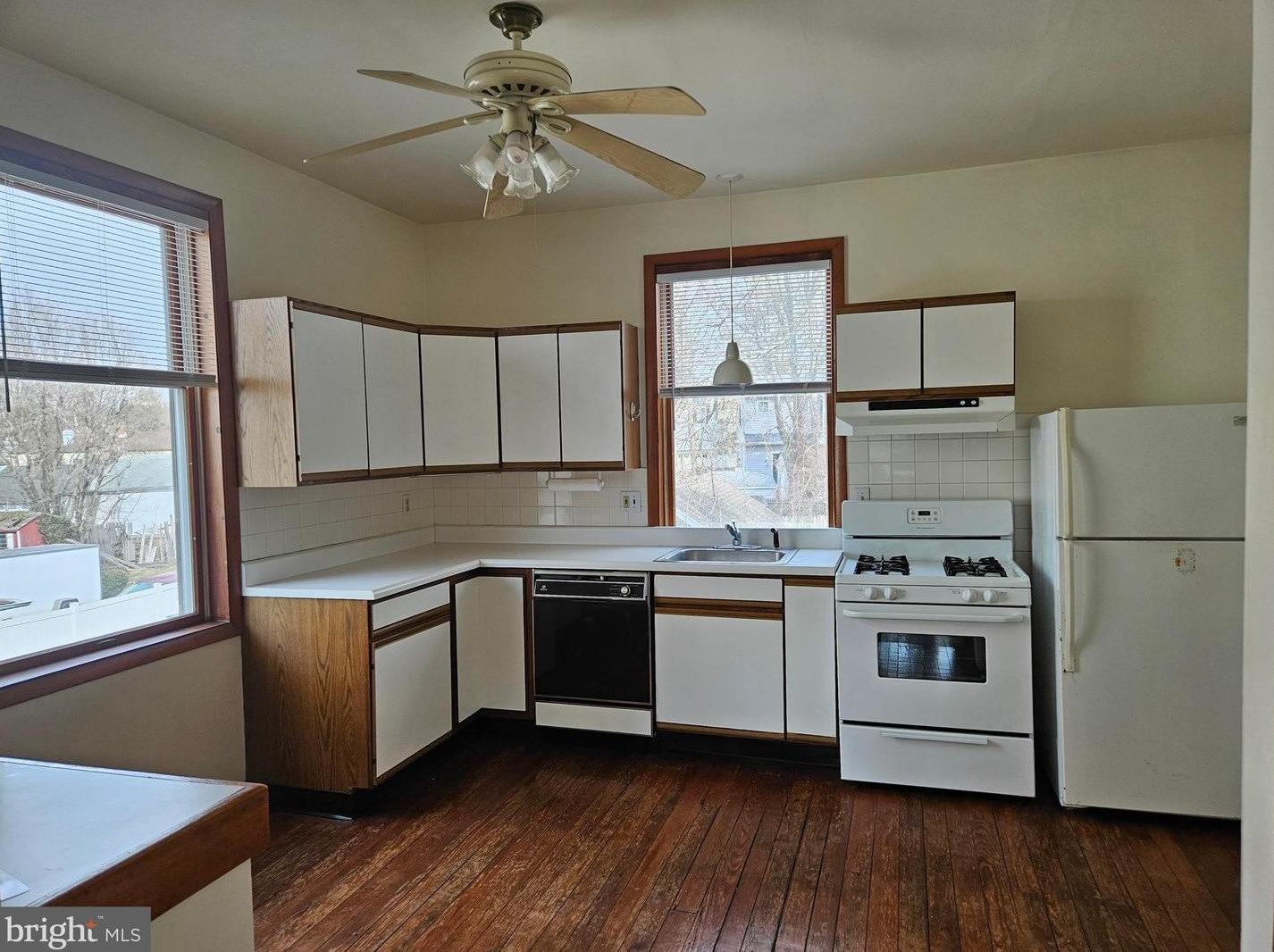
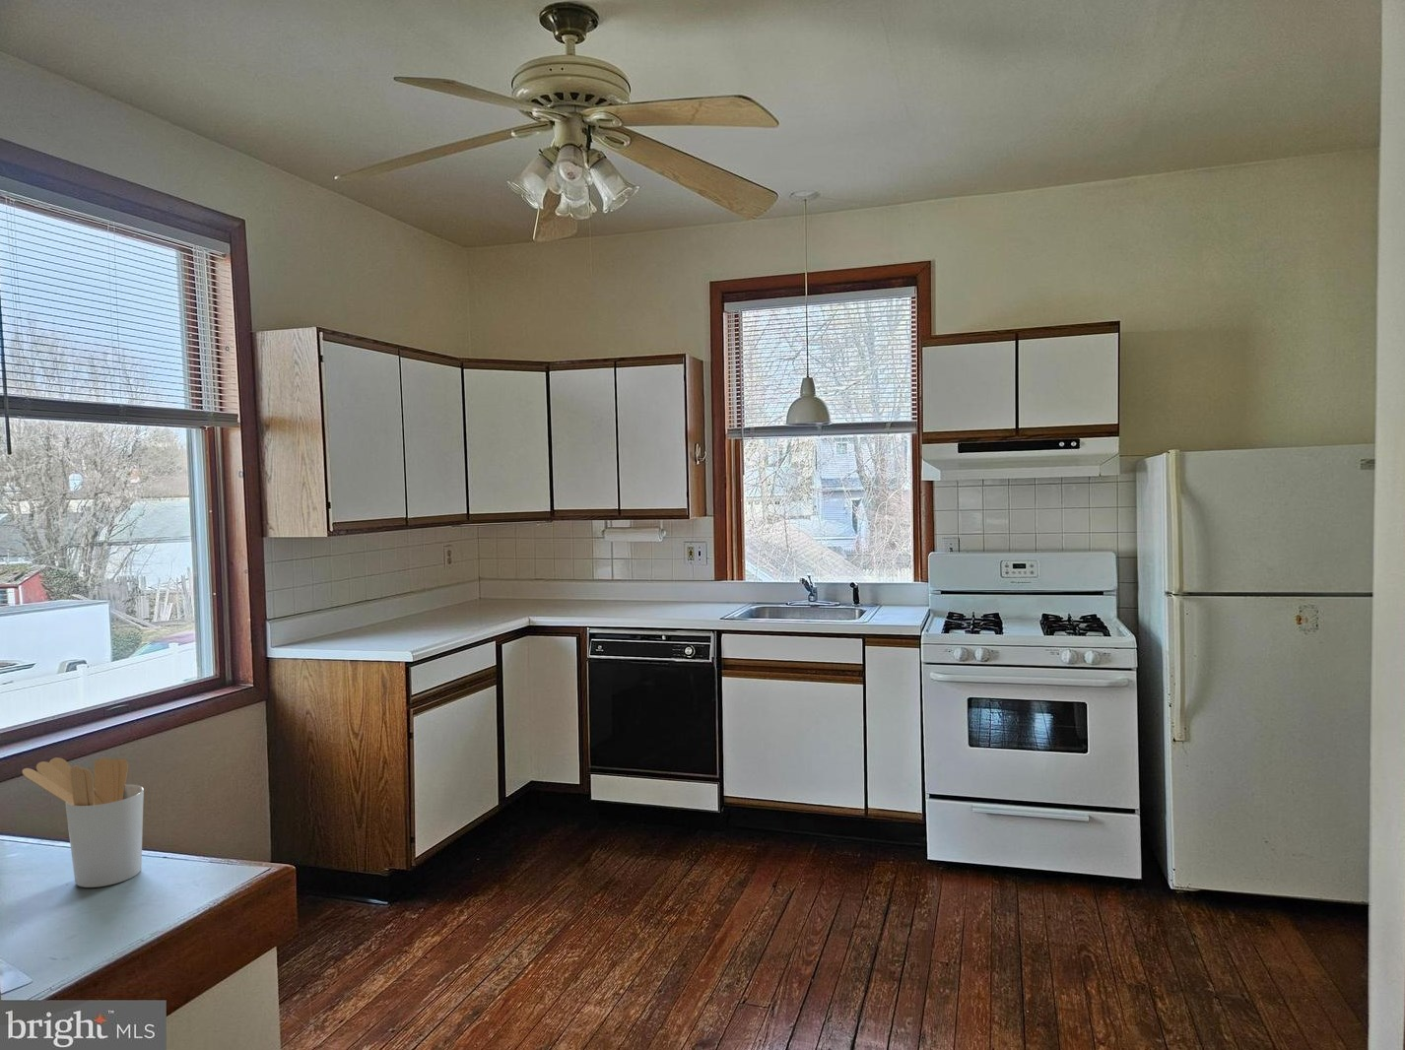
+ utensil holder (87, 815)
